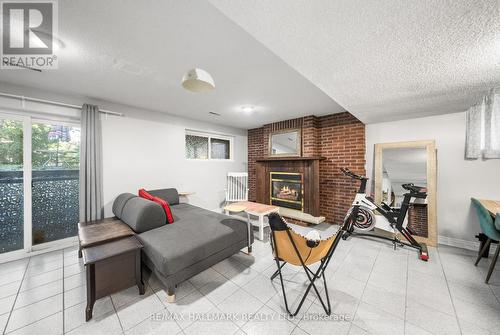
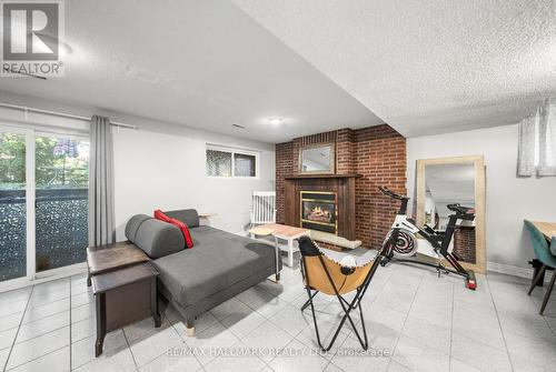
- ceiling light (198, 78)
